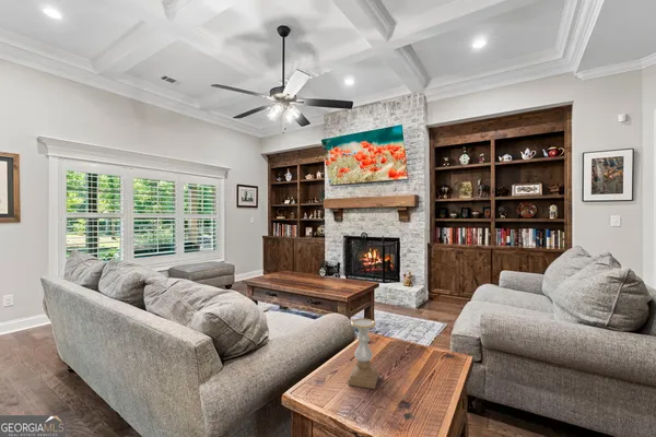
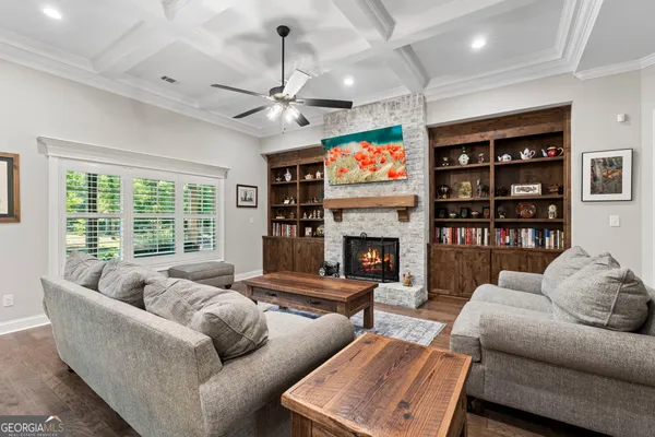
- candle holder (363, 351)
